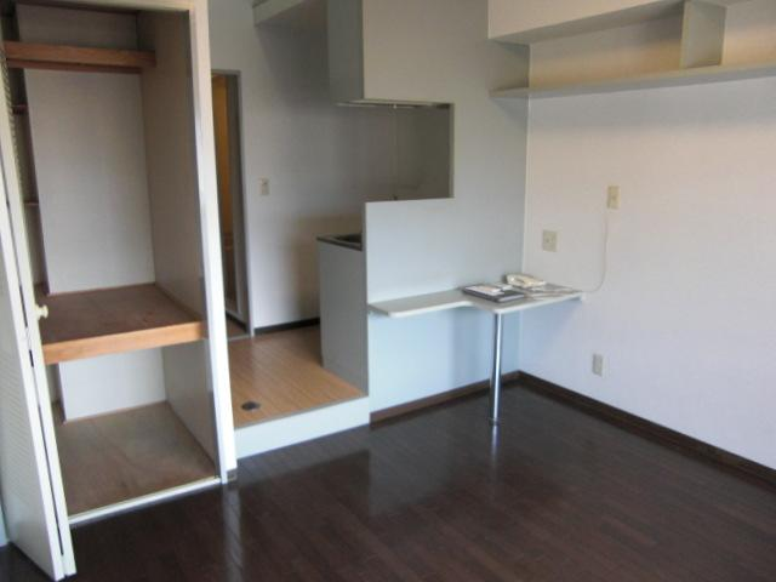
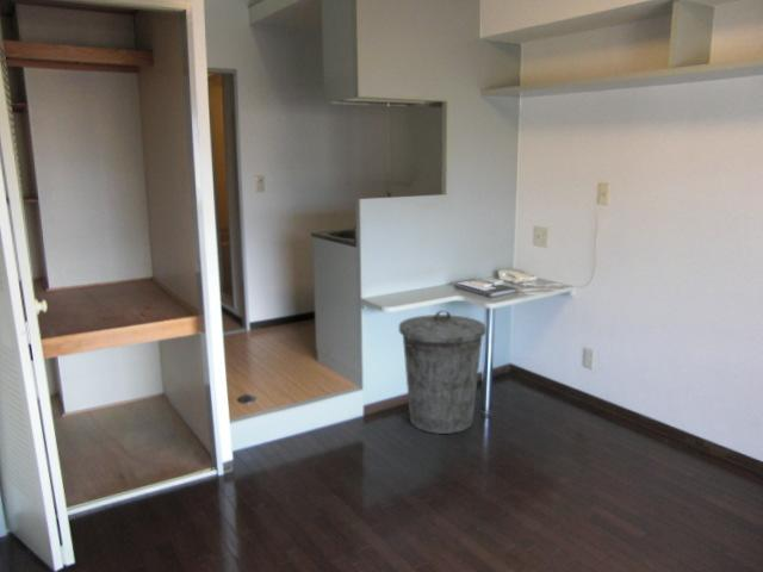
+ trash can (441, 366)
